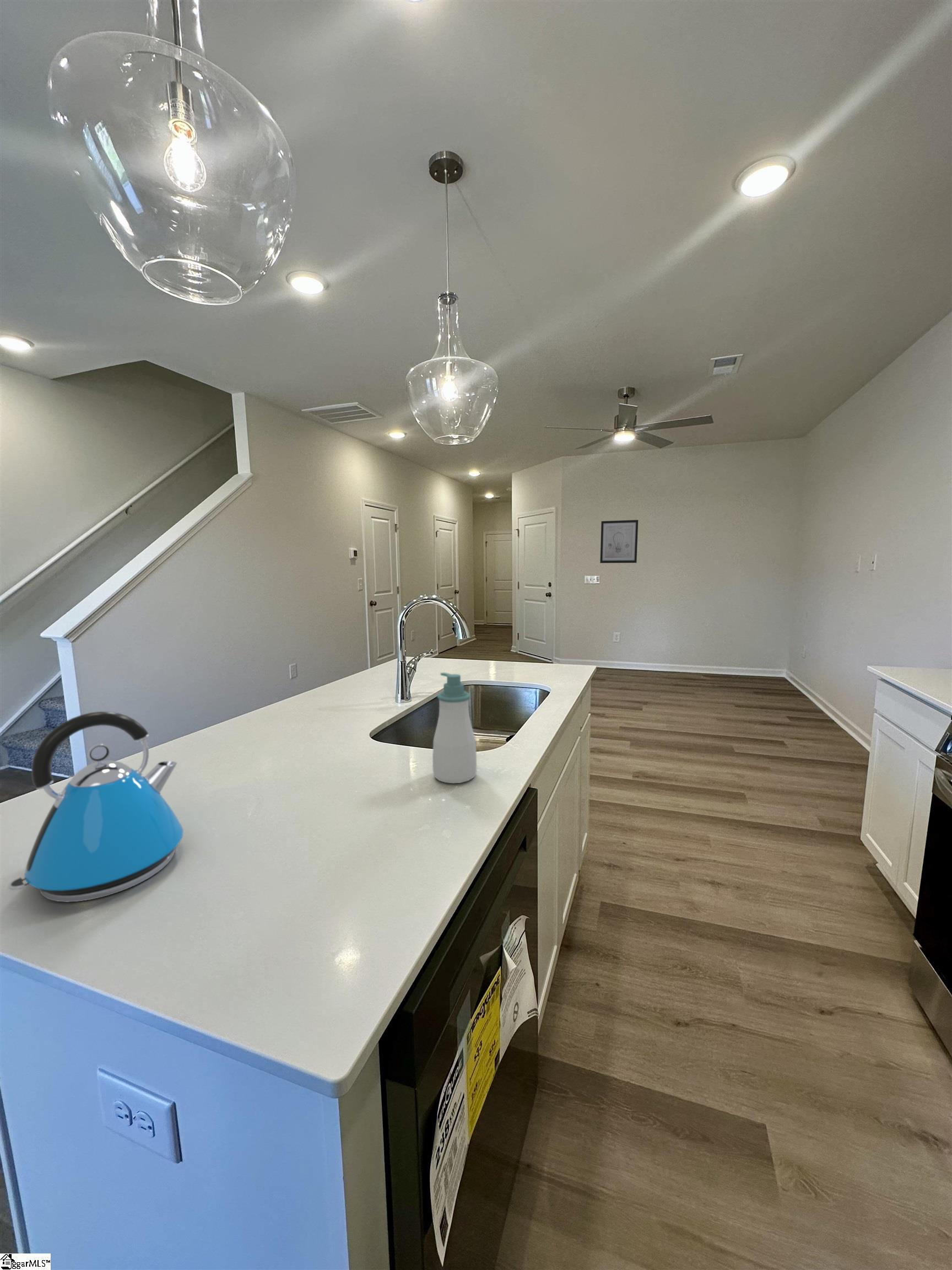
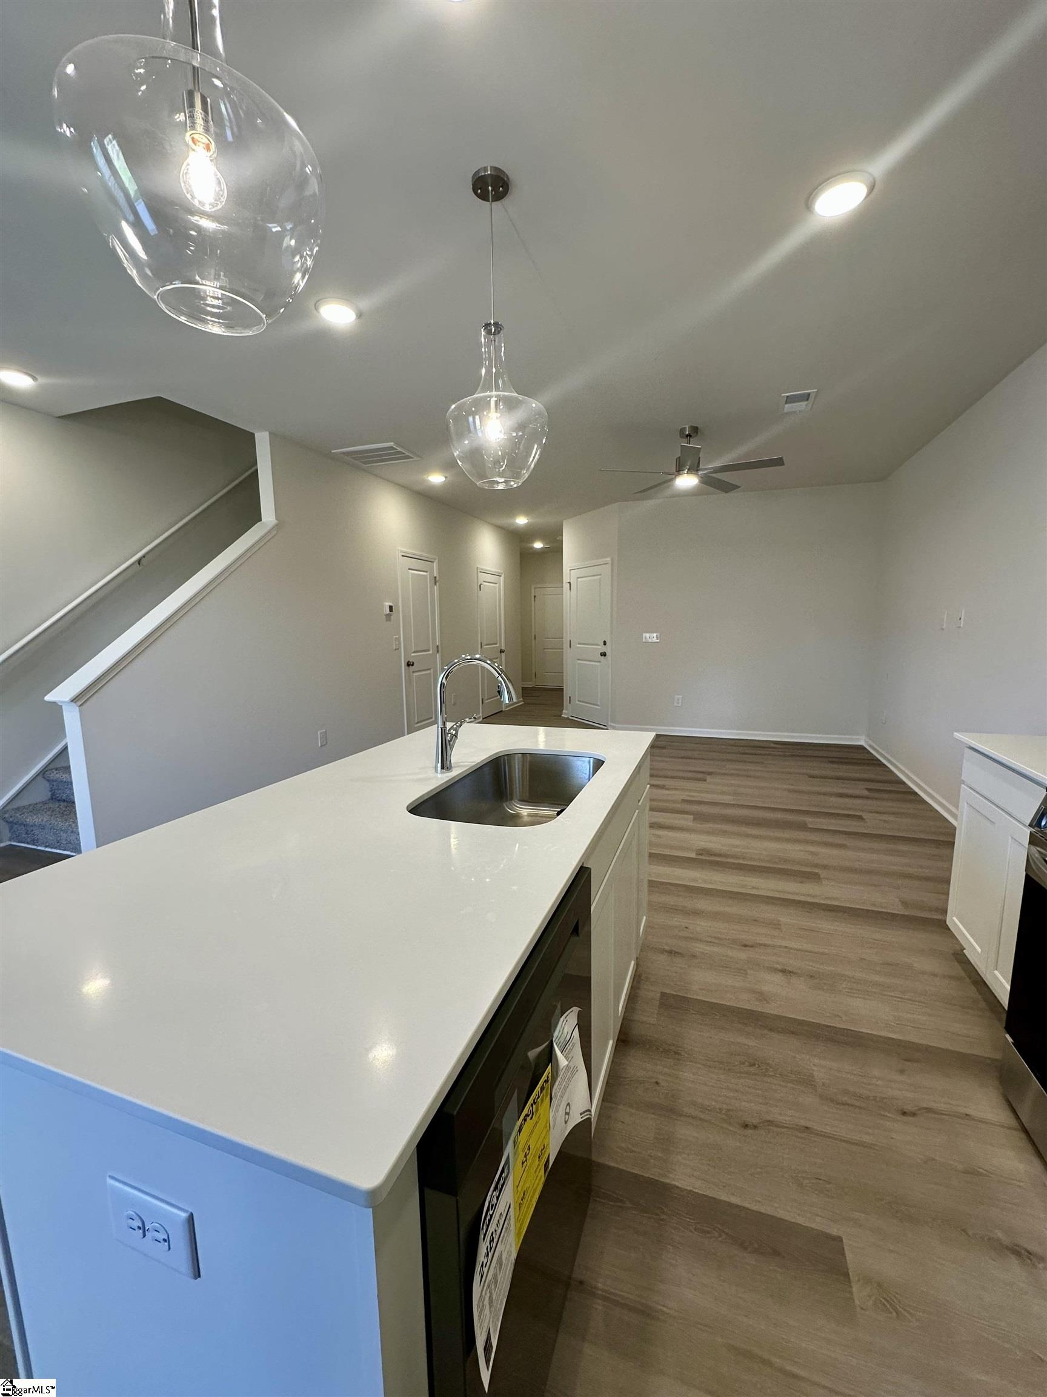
- wall art (619, 542)
- soap bottle (454, 726)
- kettle (98, 792)
